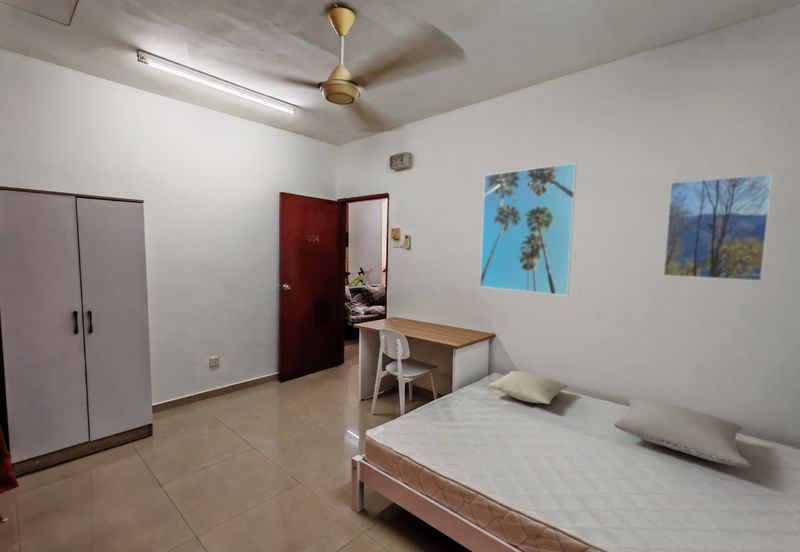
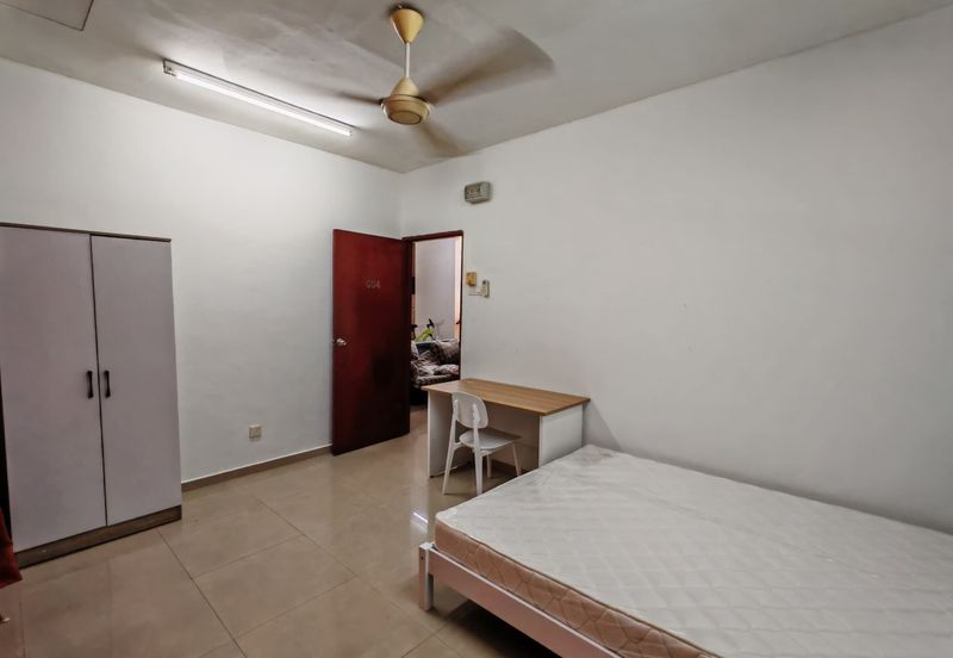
- pillow (677, 426)
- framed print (713, 229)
- pillow (528, 385)
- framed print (523, 231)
